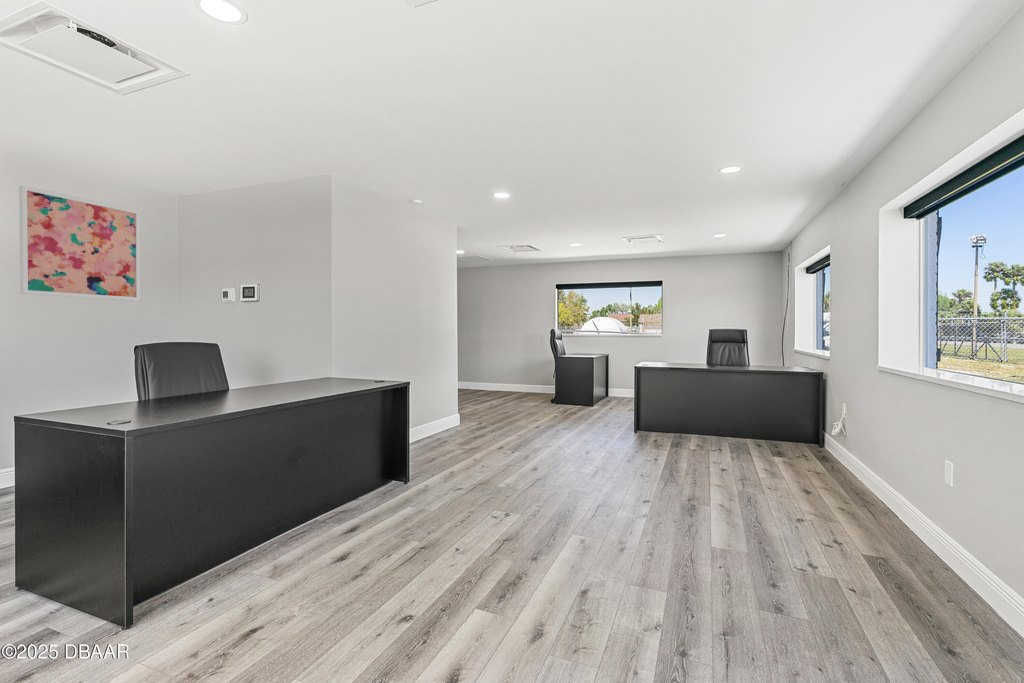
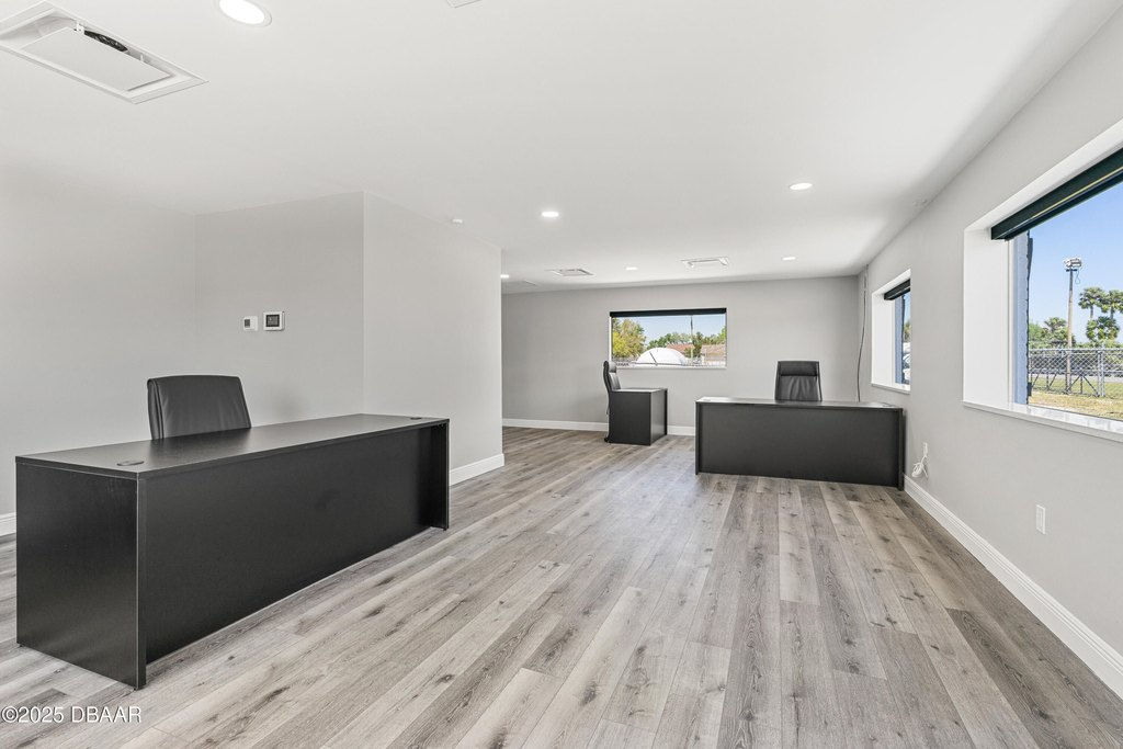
- wall art (85, 248)
